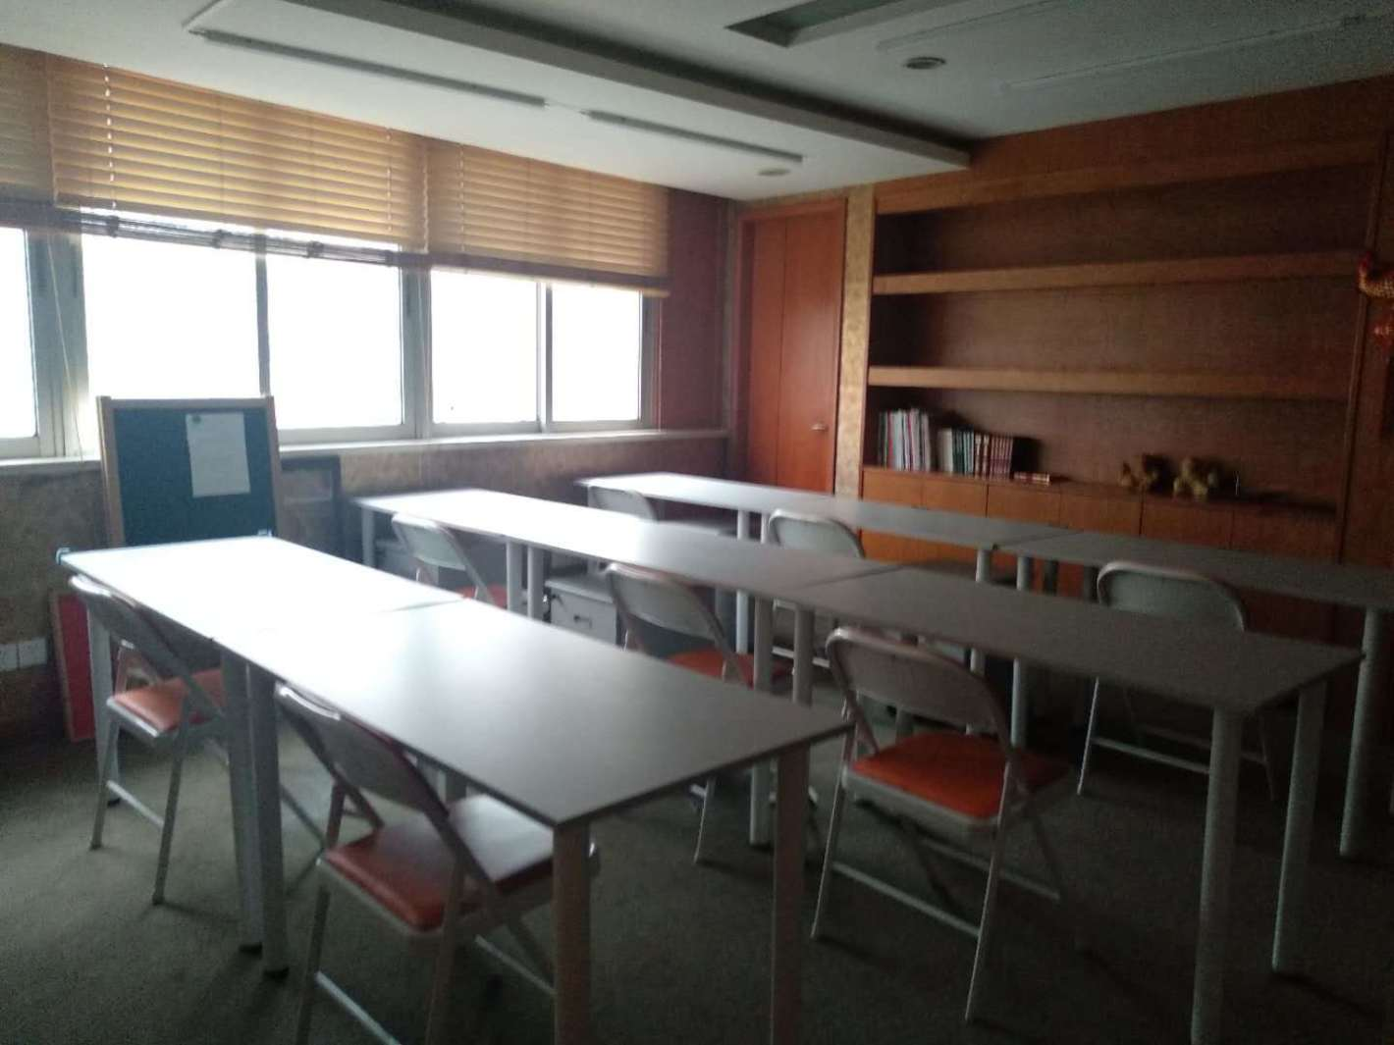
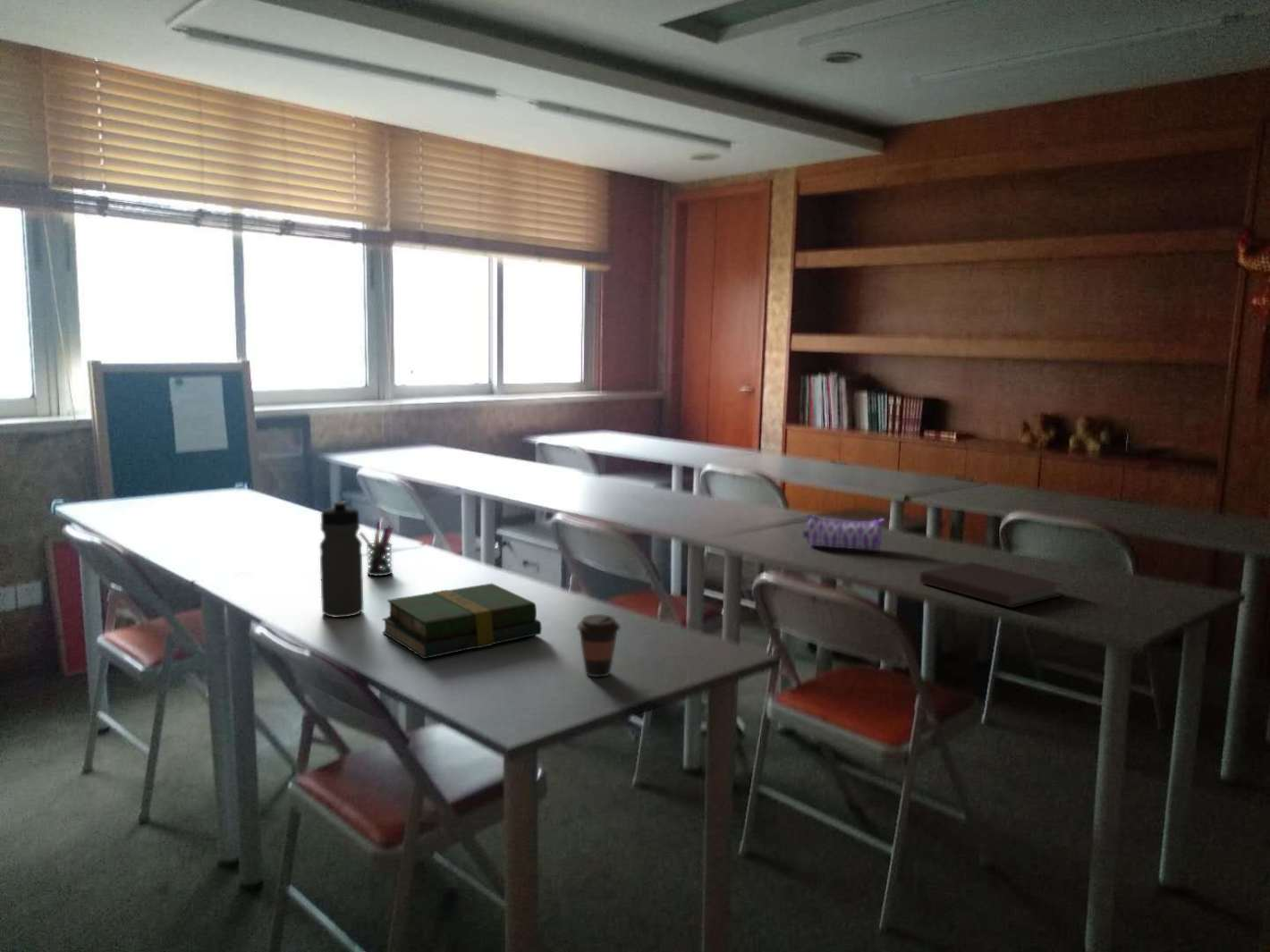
+ notebook (990, 583)
+ book (461, 618)
+ coffee cup (597, 645)
+ water bottle (341, 557)
+ pen holder (376, 548)
+ pencil case (843, 531)
